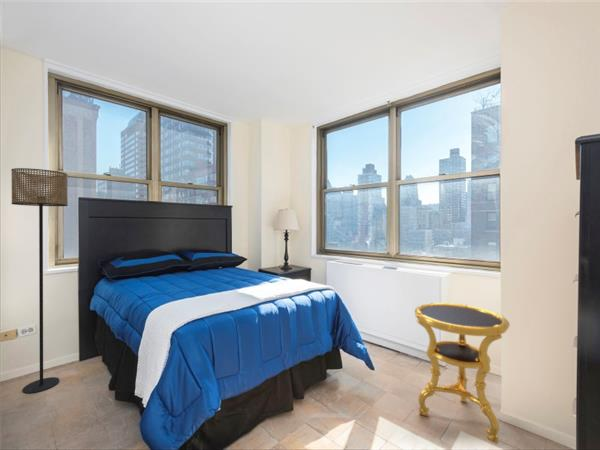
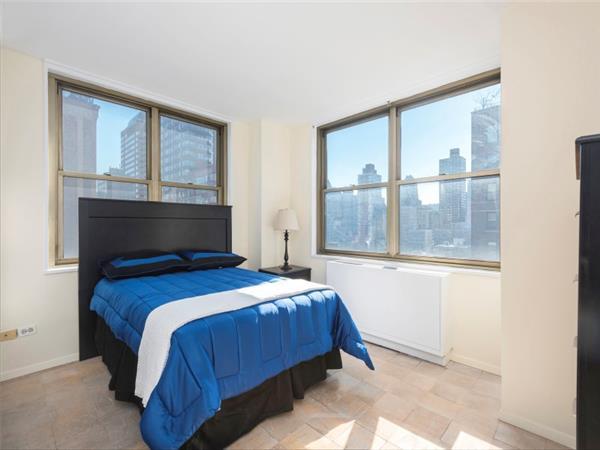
- floor lamp (41, 279)
- side table (458, 365)
